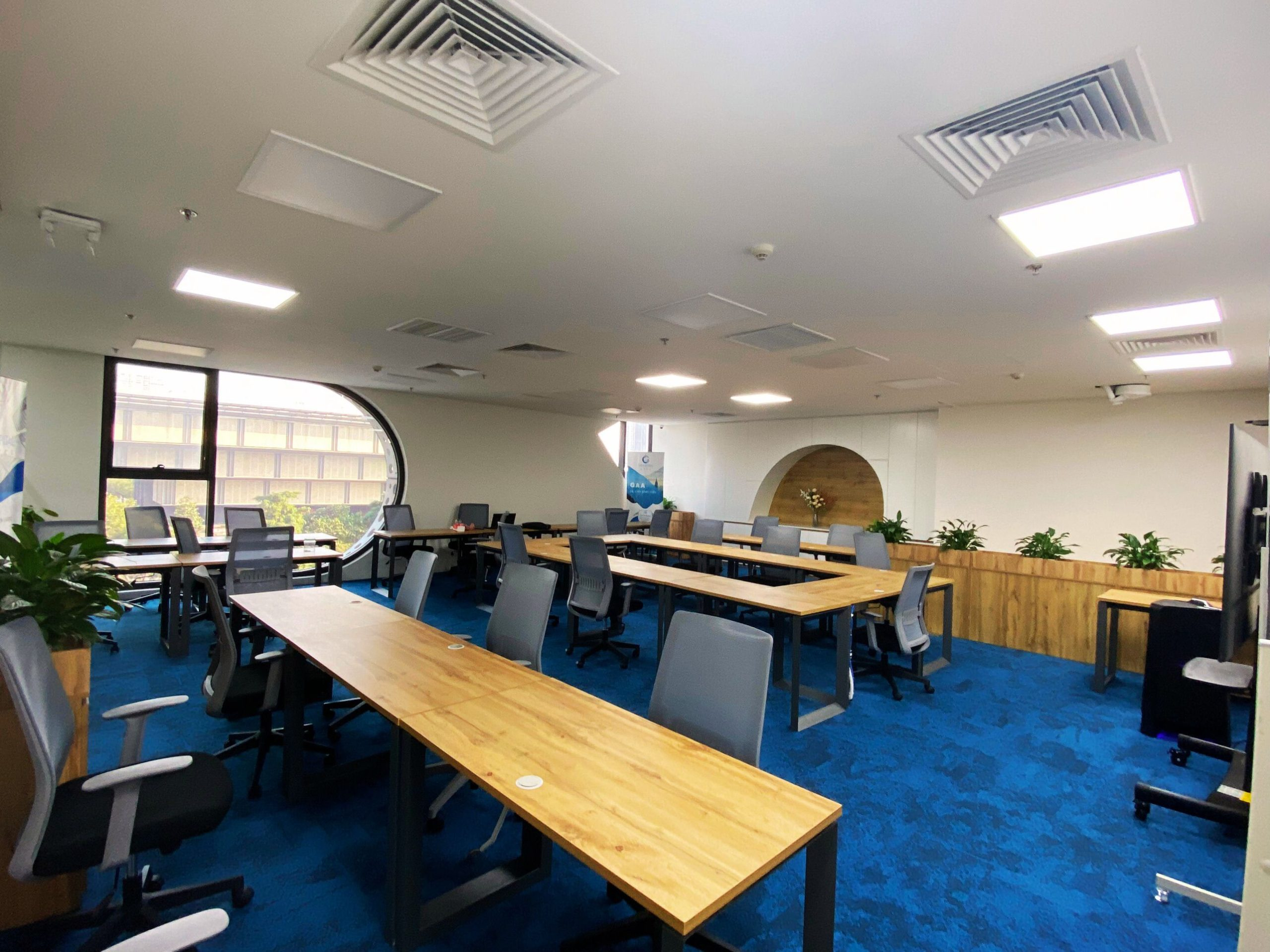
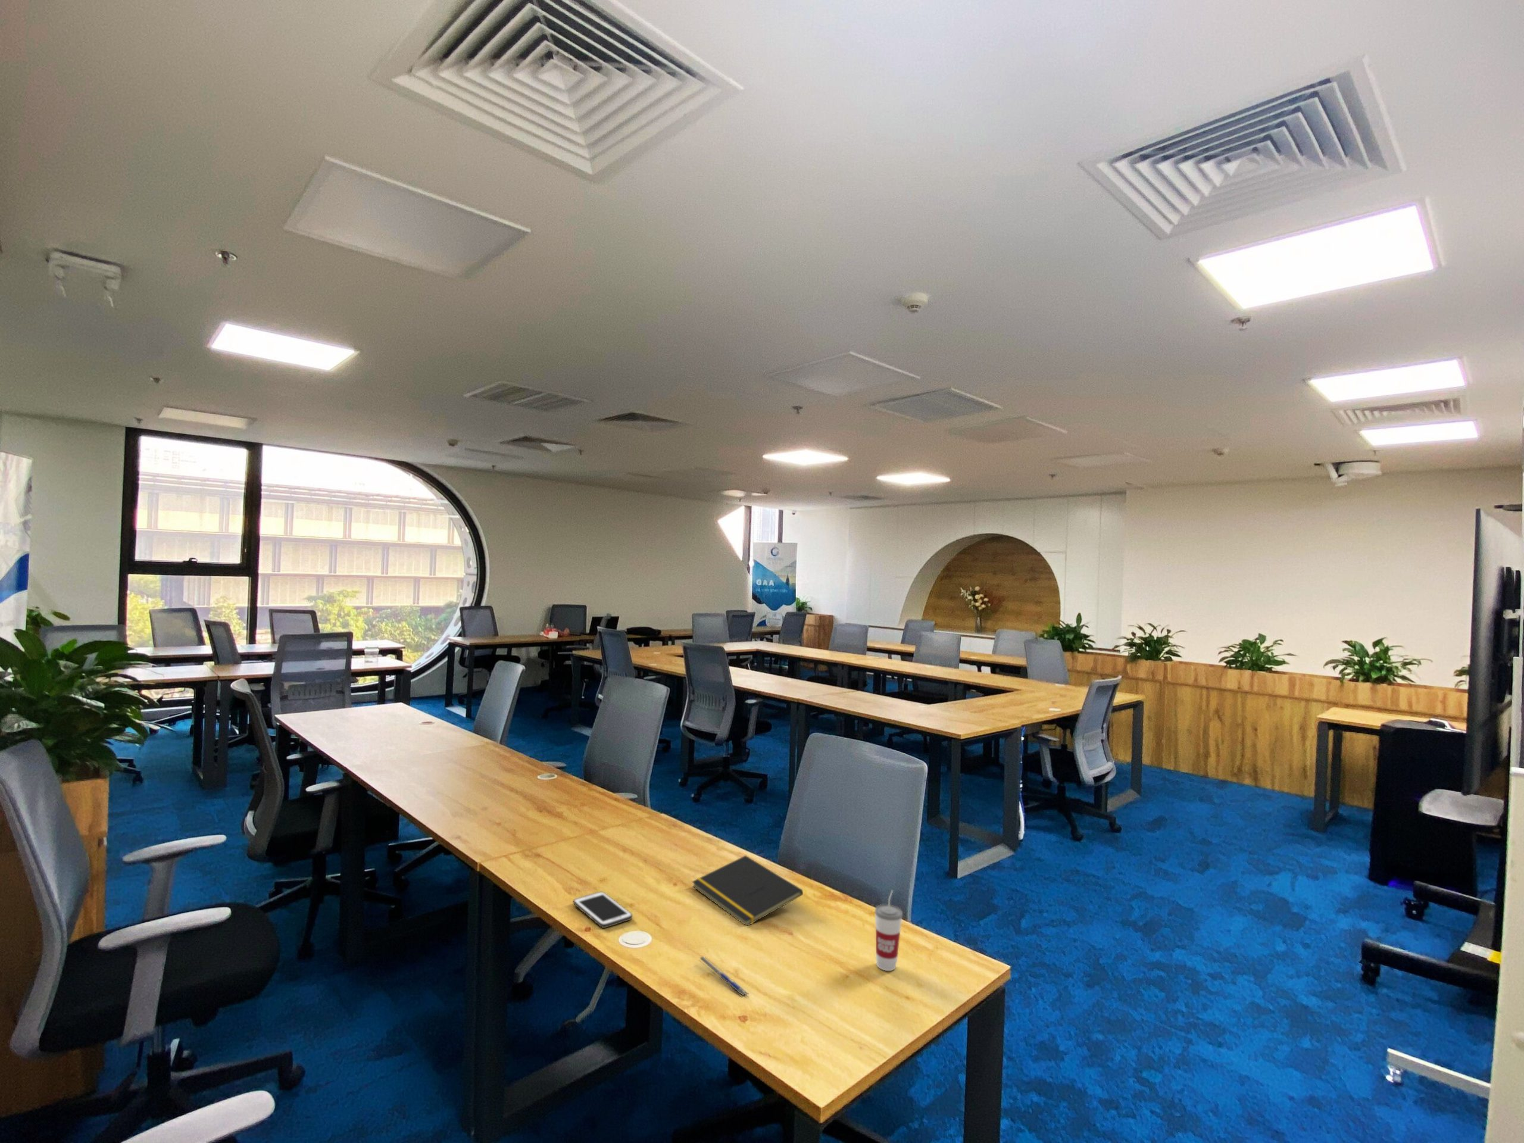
+ cup (888, 928)
+ cell phone (602, 909)
+ pen (721, 975)
+ notepad (746, 887)
